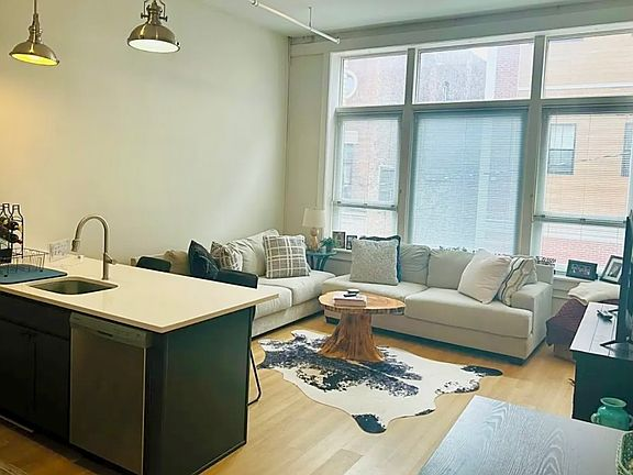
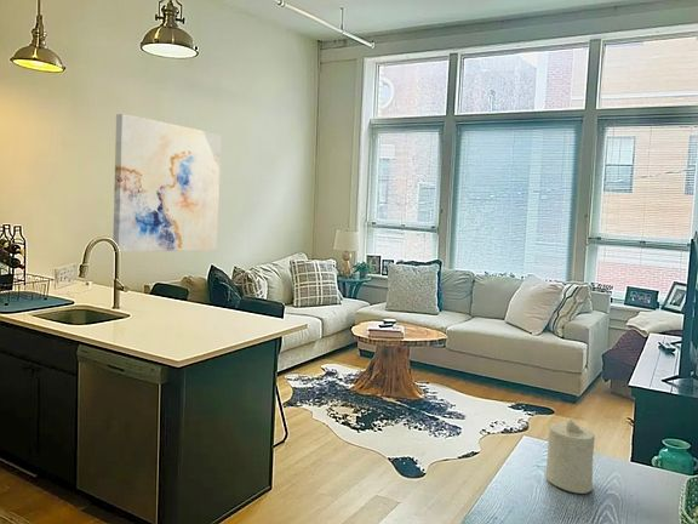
+ candle (571, 451)
+ wall art (171, 188)
